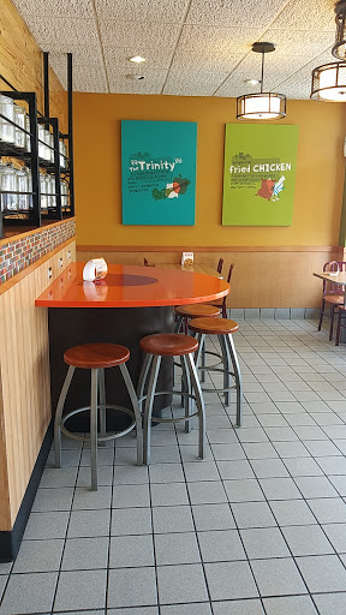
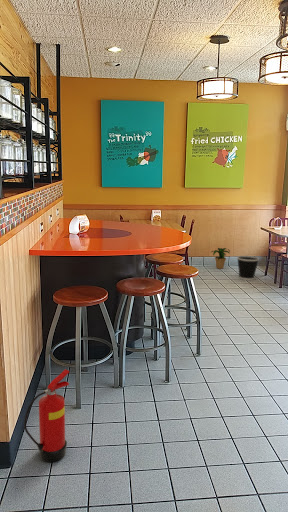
+ wastebasket (247, 268)
+ potted plant (220, 258)
+ fire extinguisher (47, 418)
